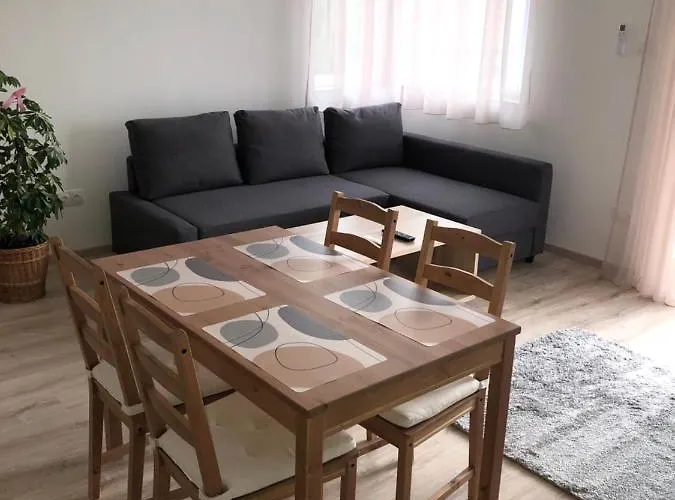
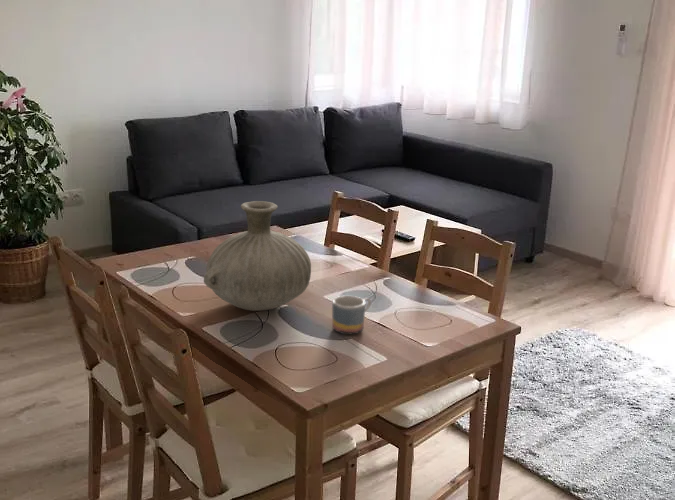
+ mug (353, 314)
+ vase (259, 255)
